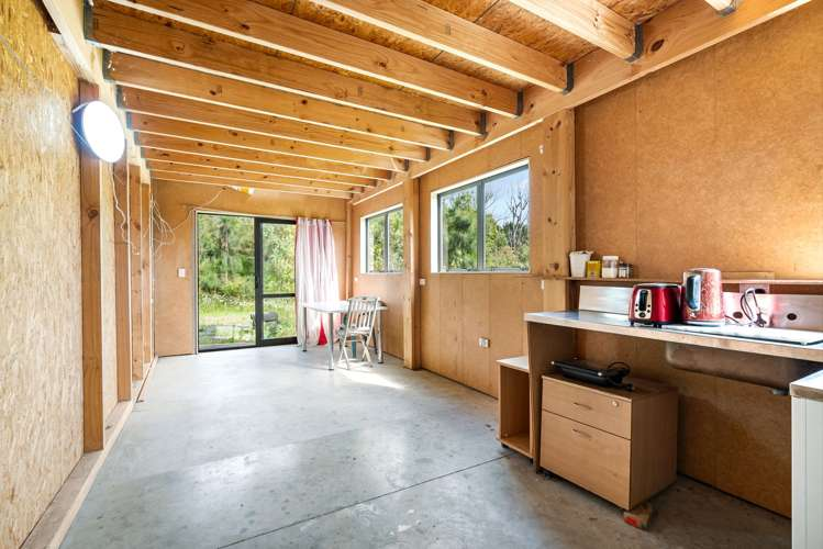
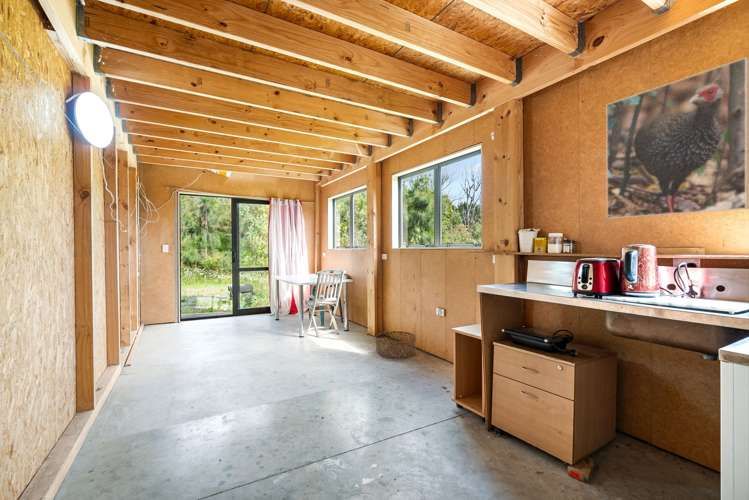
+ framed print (667, 149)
+ basket (395, 344)
